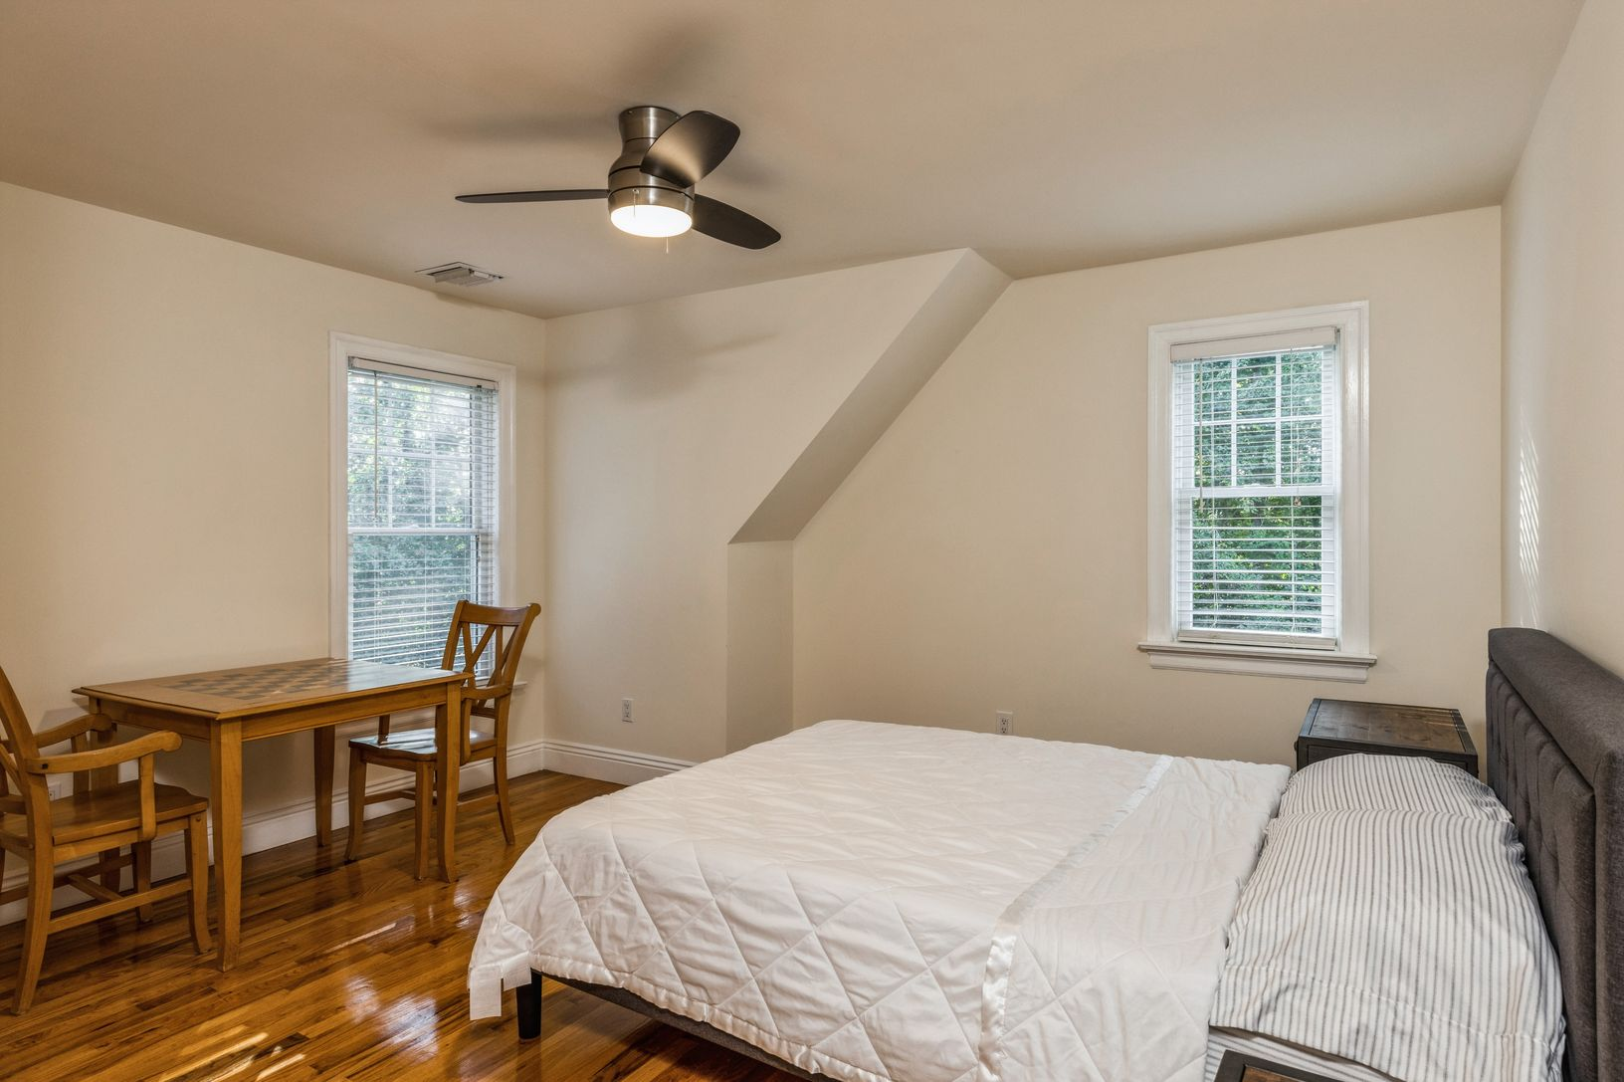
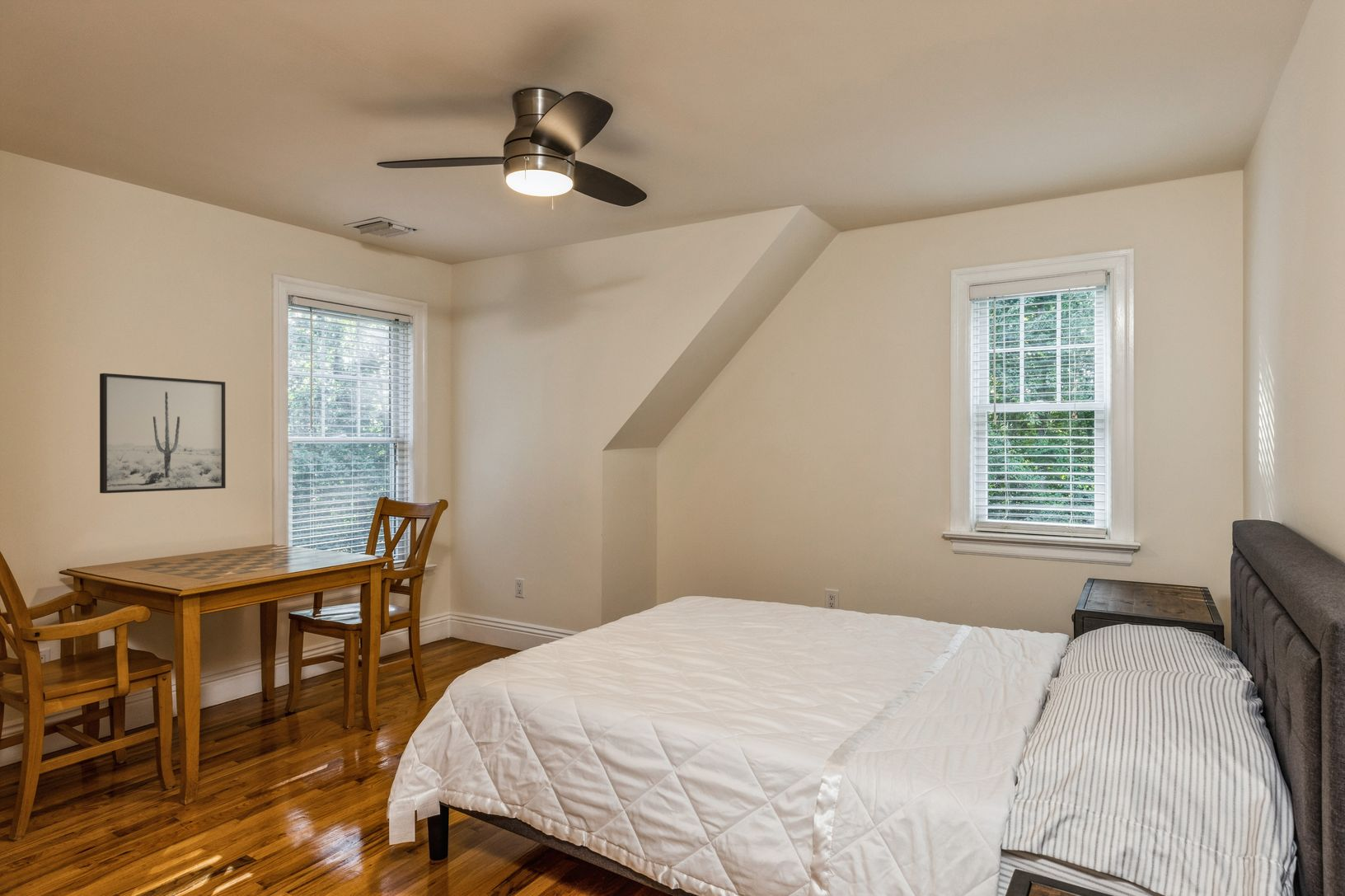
+ wall art (166, 434)
